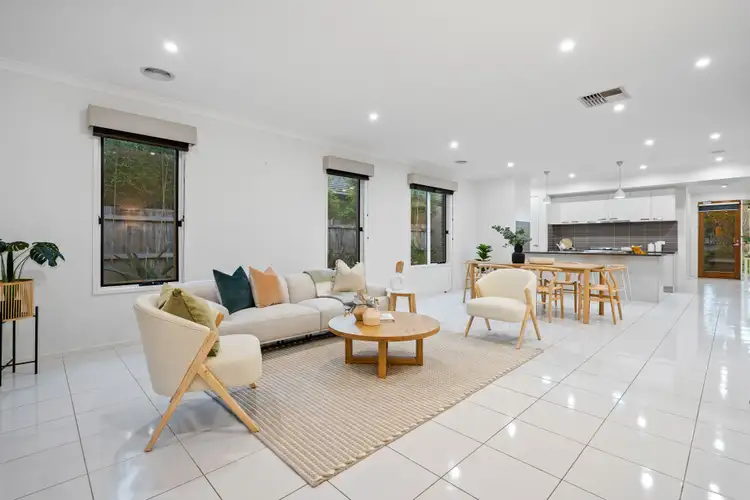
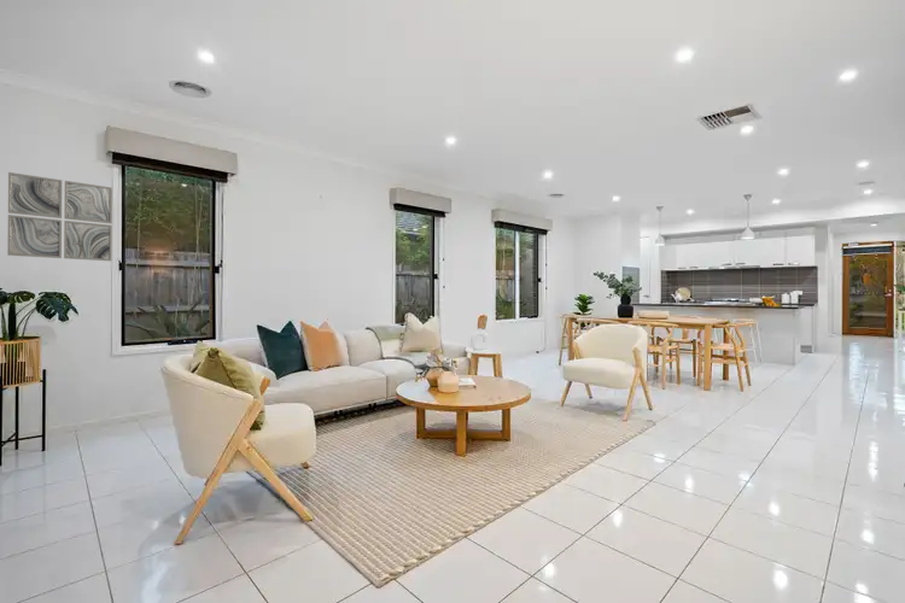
+ wall art (64, 221)
